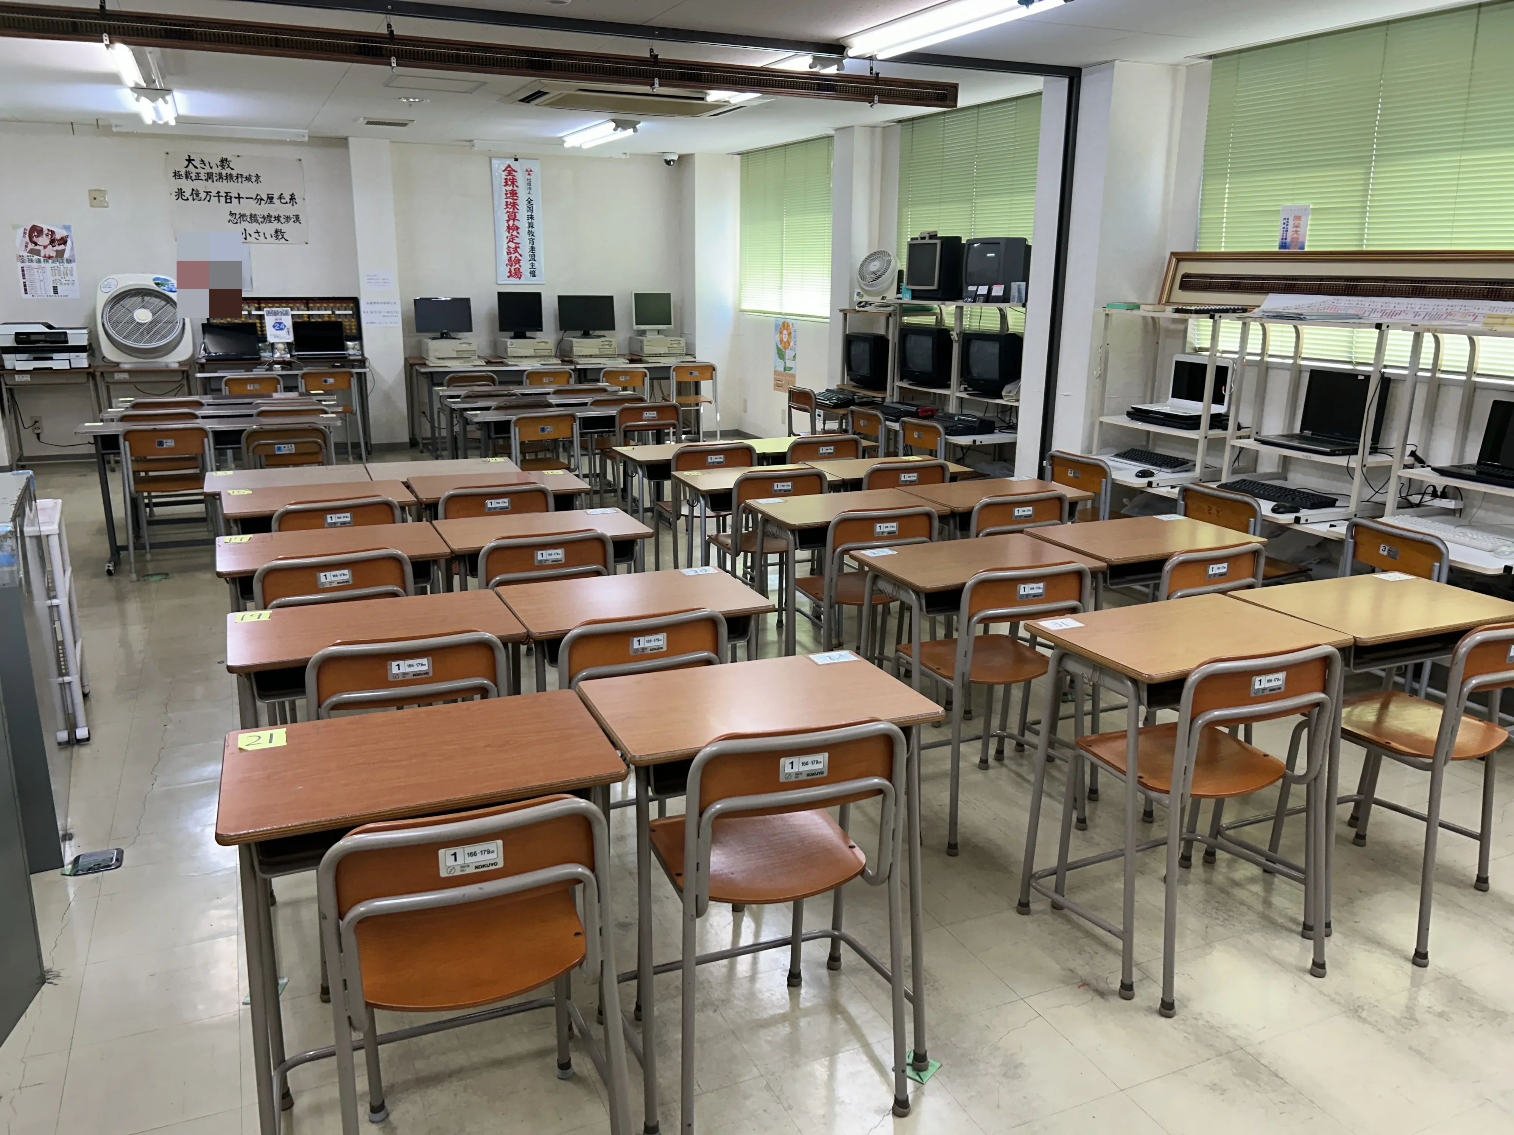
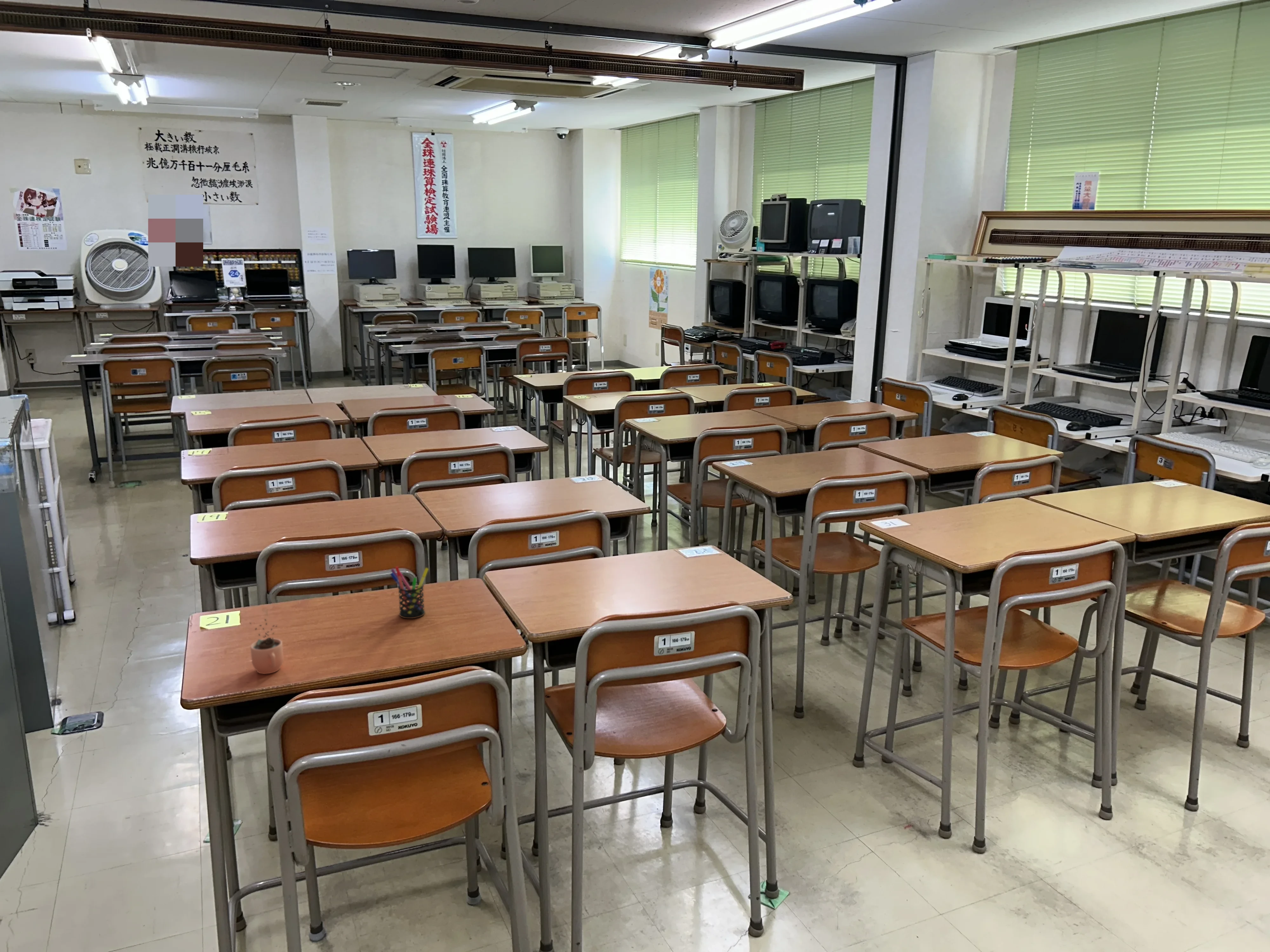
+ pen holder (410, 591)
+ cocoa (267, 646)
